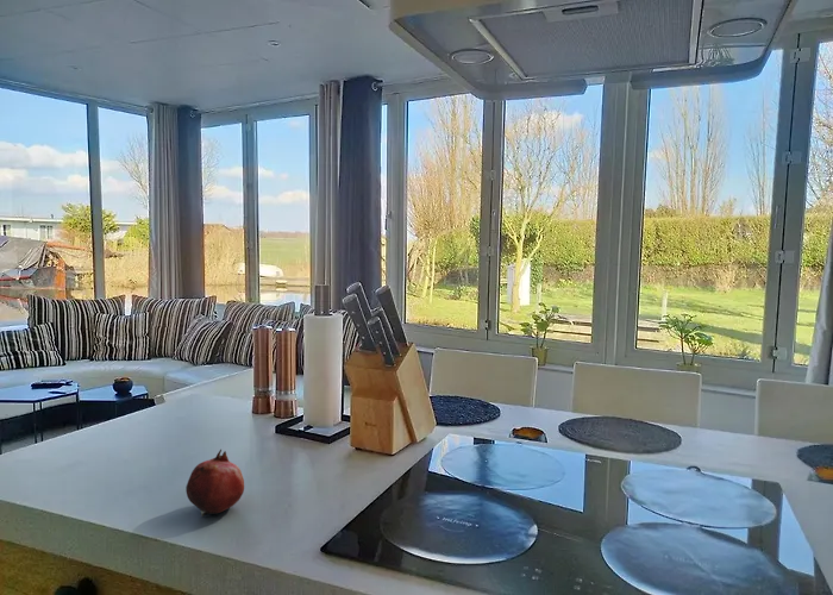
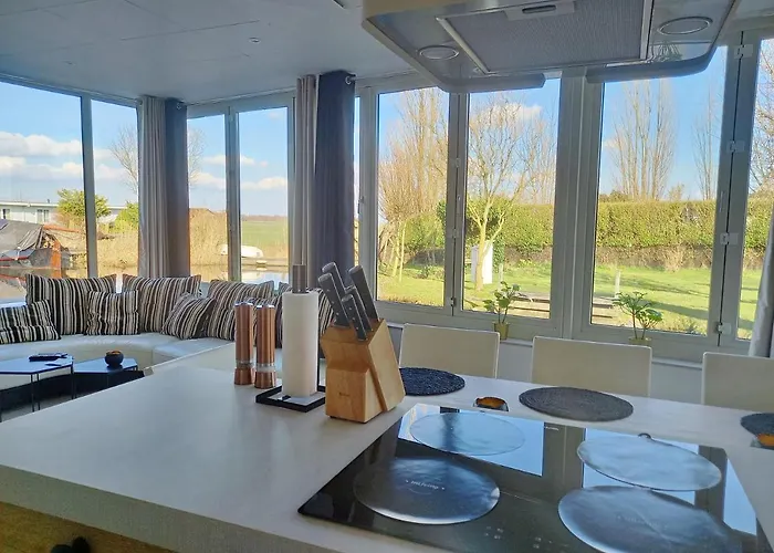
- fruit (215, 480)
